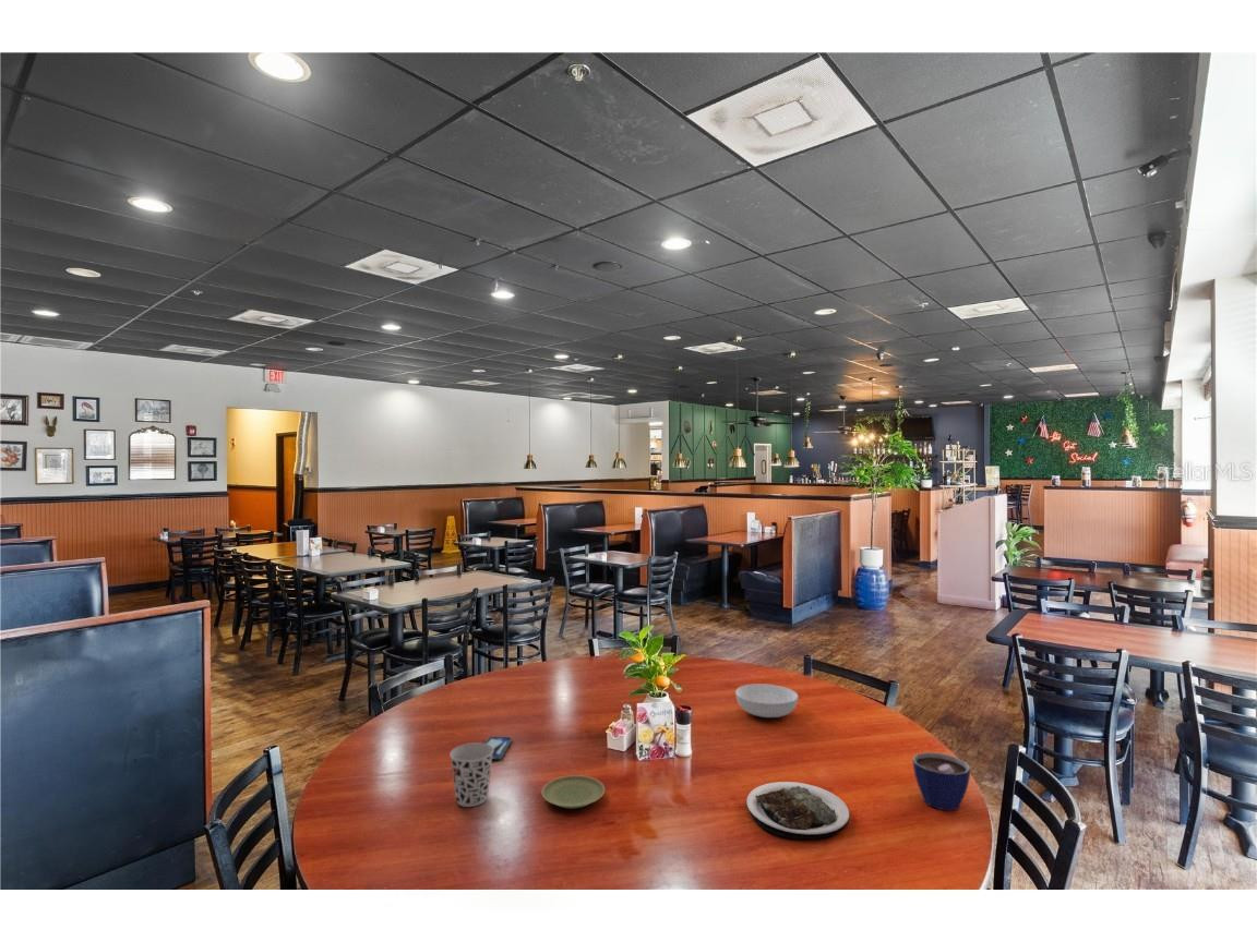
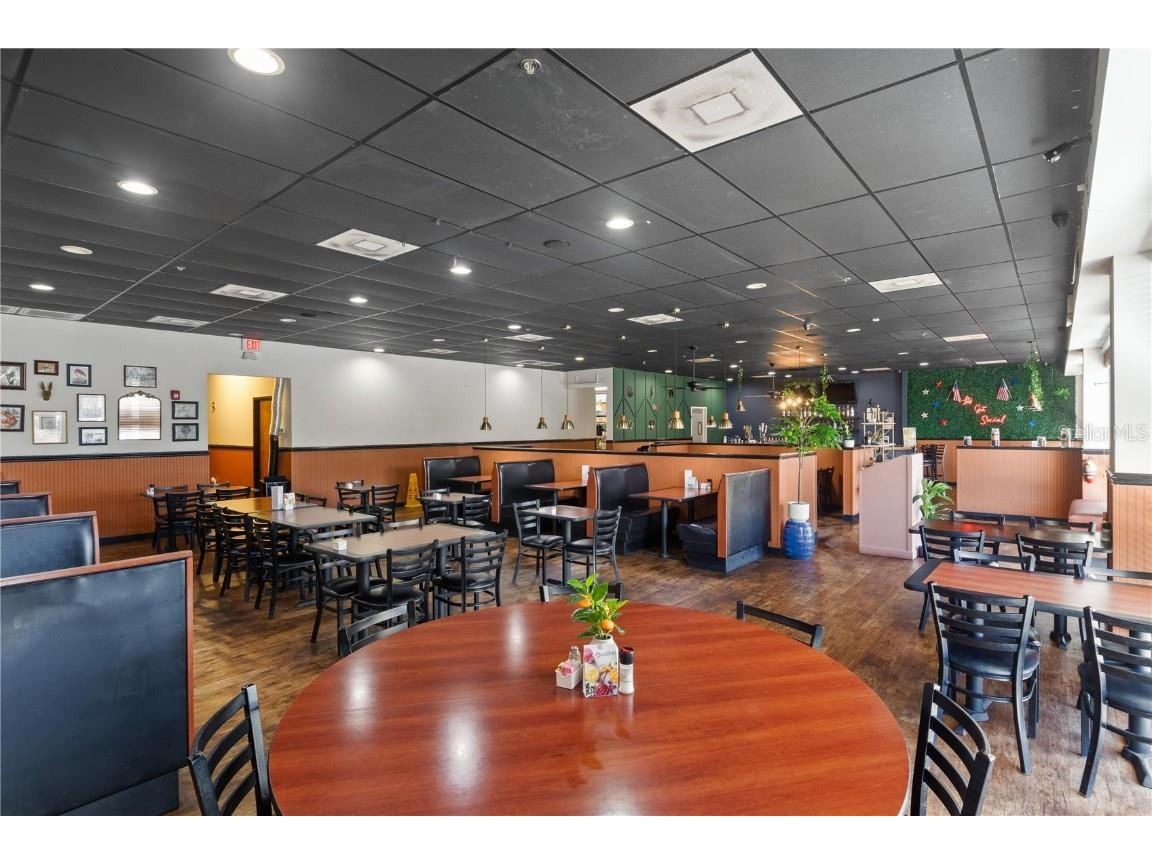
- serving bowl (766, 702)
- cup (938, 777)
- smartphone (494, 747)
- cup (471, 775)
- plate (797, 805)
- plate (573, 794)
